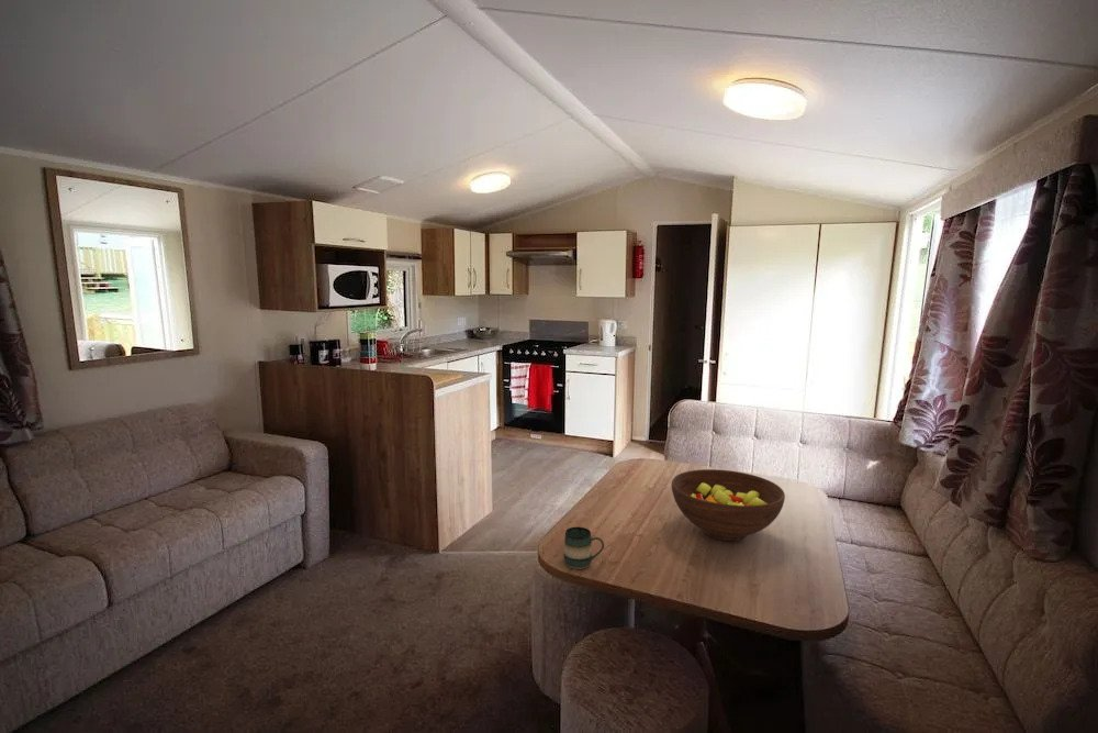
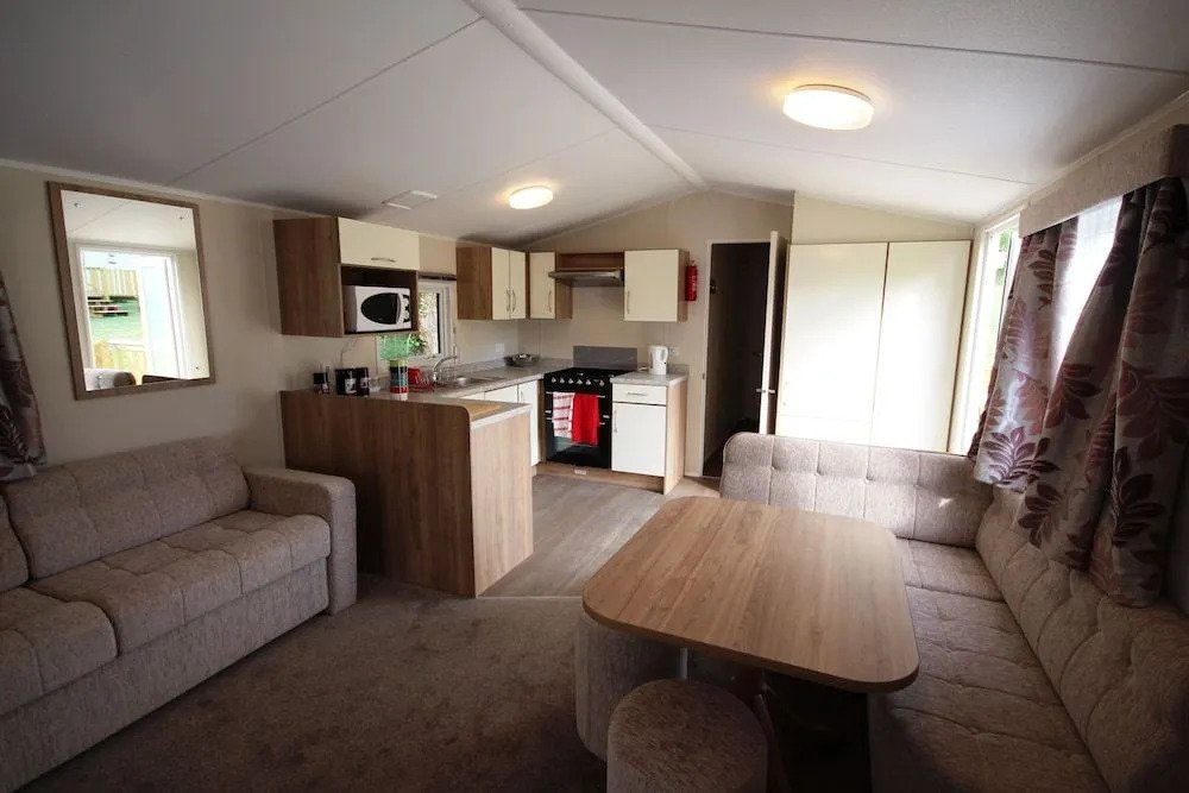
- mug (583, 548)
- fruit bowl (725, 509)
